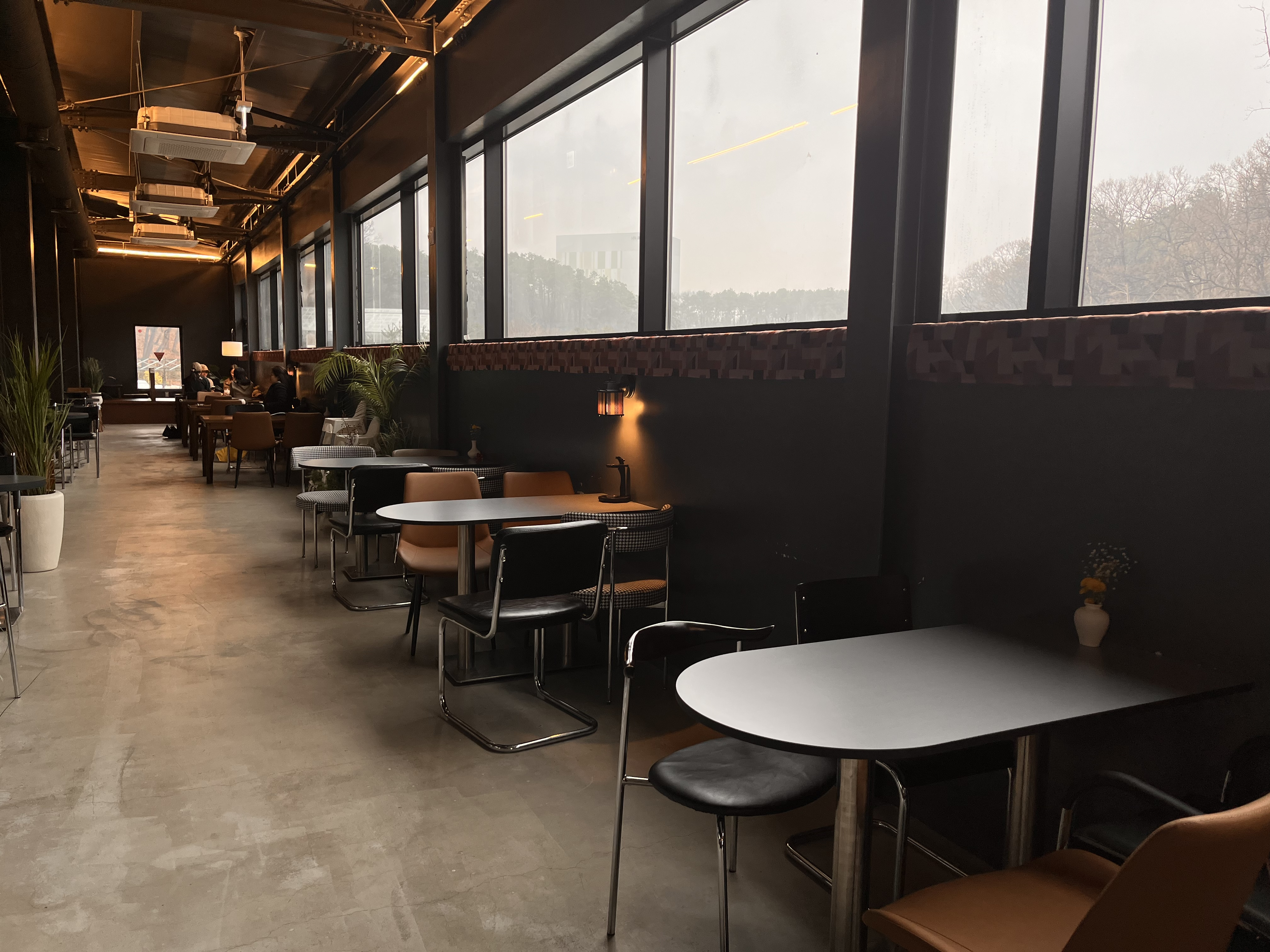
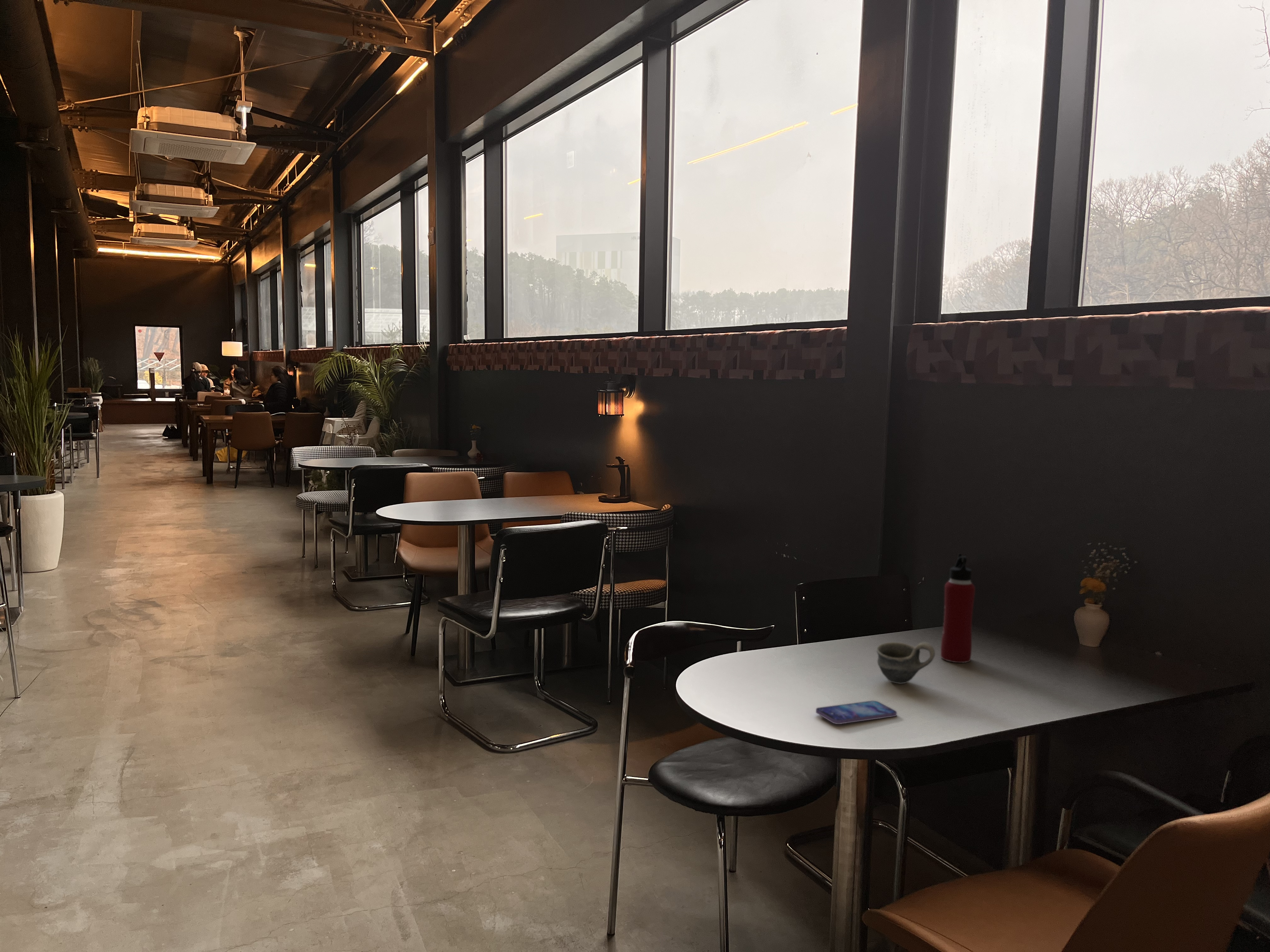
+ smartphone (856, 712)
+ water bottle (958, 607)
+ cup (902, 661)
